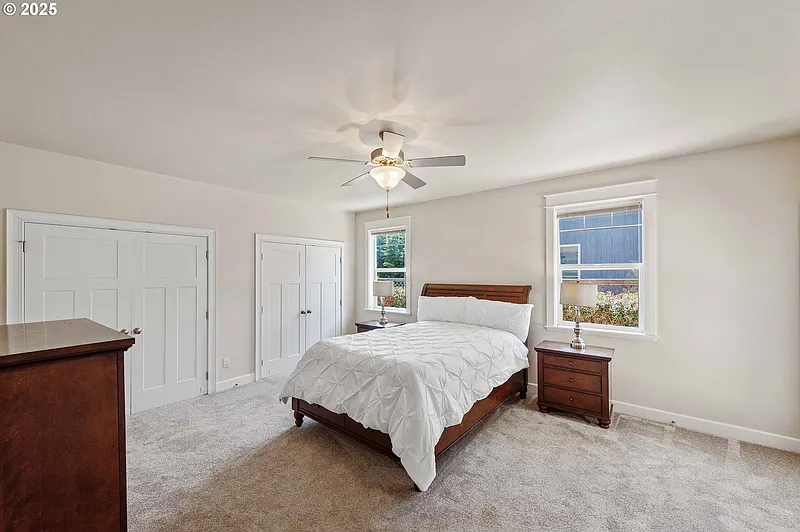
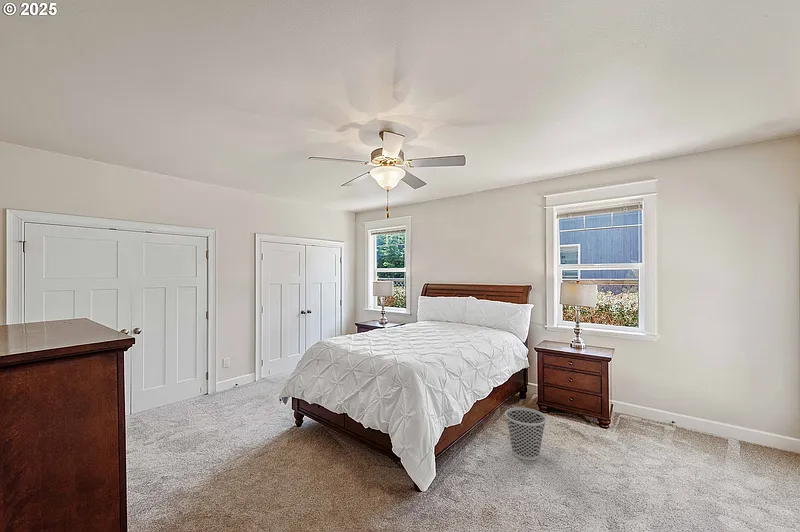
+ wastebasket (525, 434)
